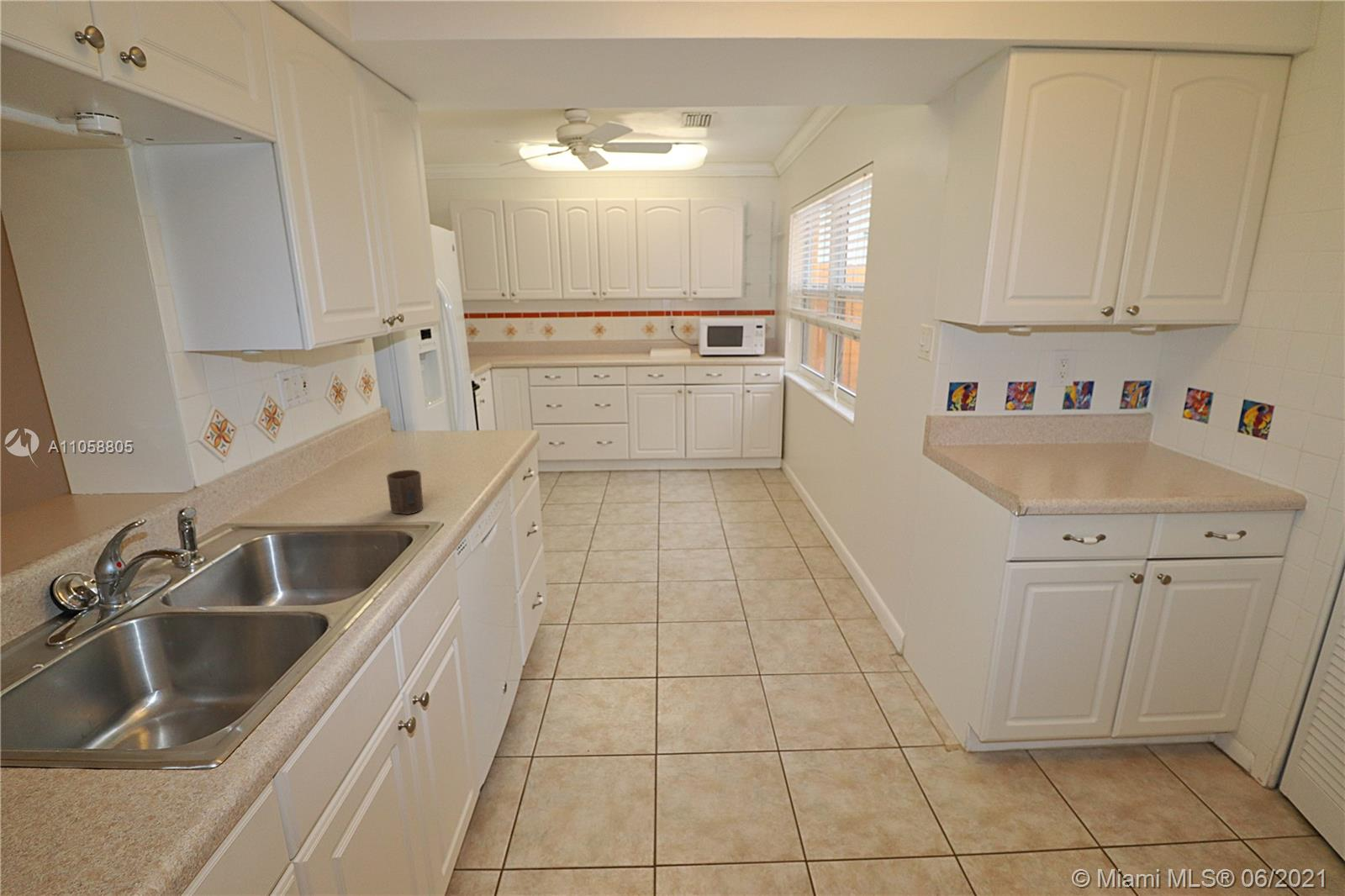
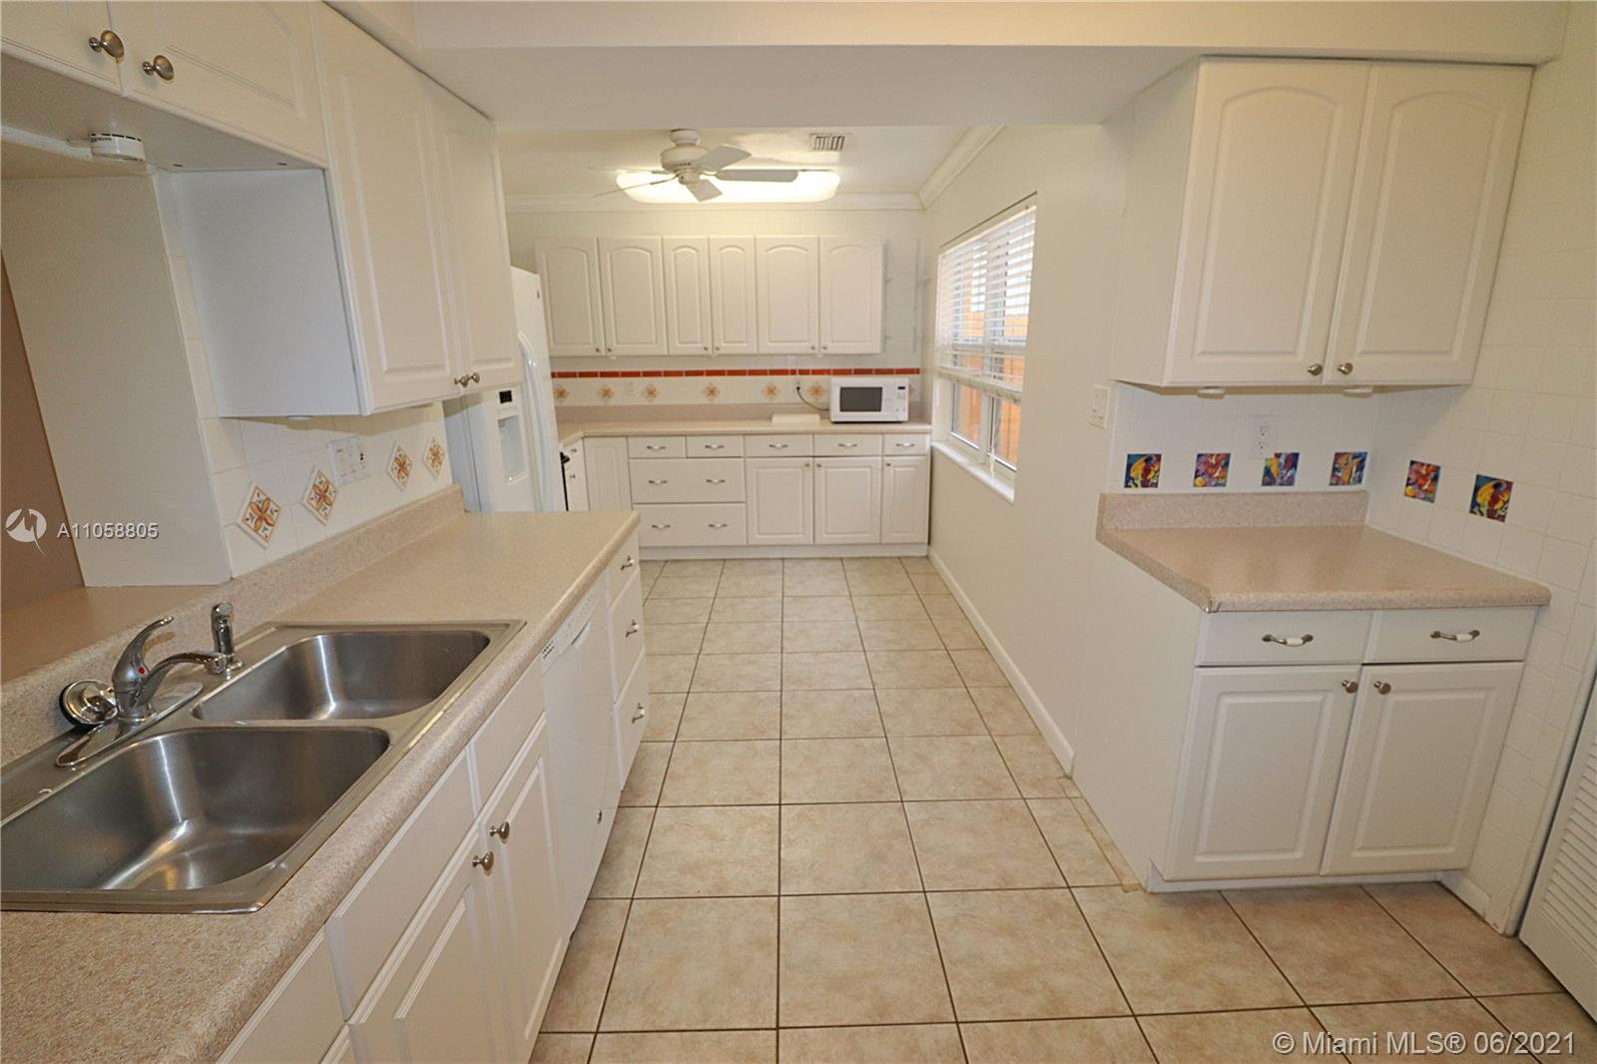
- cup (406, 492)
